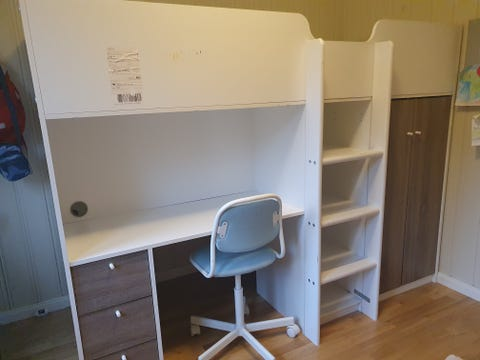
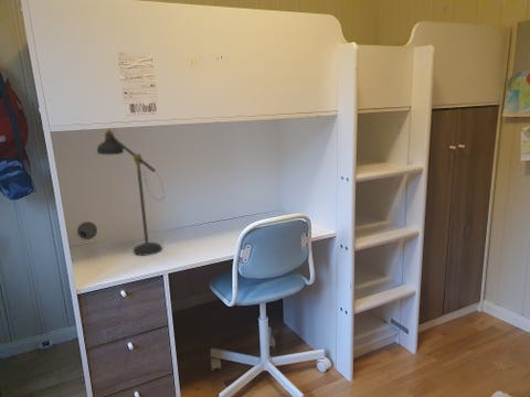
+ desk lamp (139, 187)
